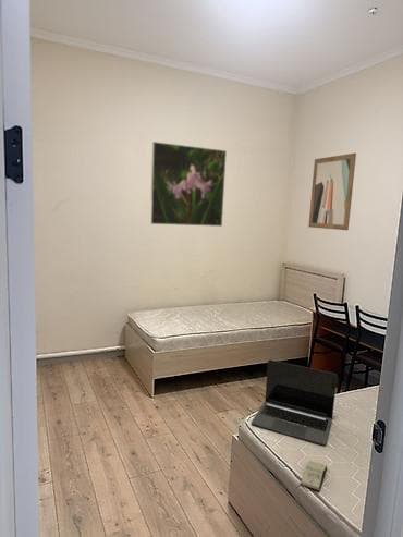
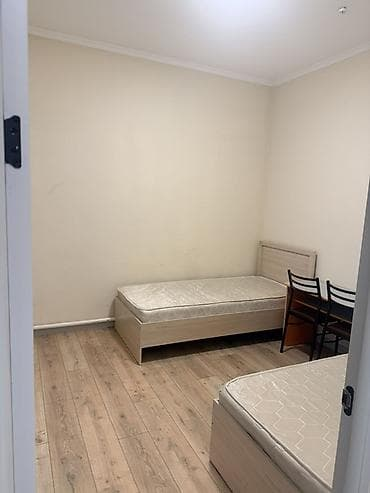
- laptop (294, 399)
- book (314, 472)
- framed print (188, 186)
- wall art (330, 193)
